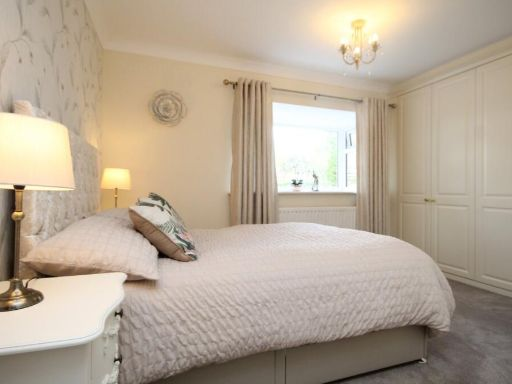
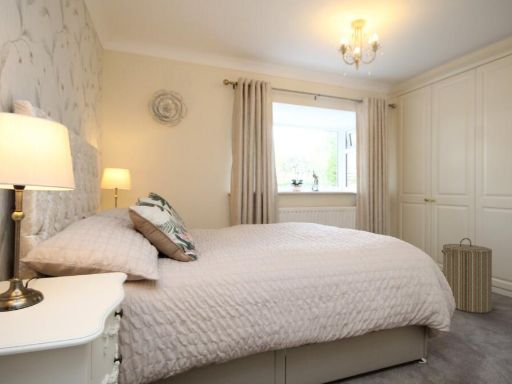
+ laundry hamper (466, 271)
